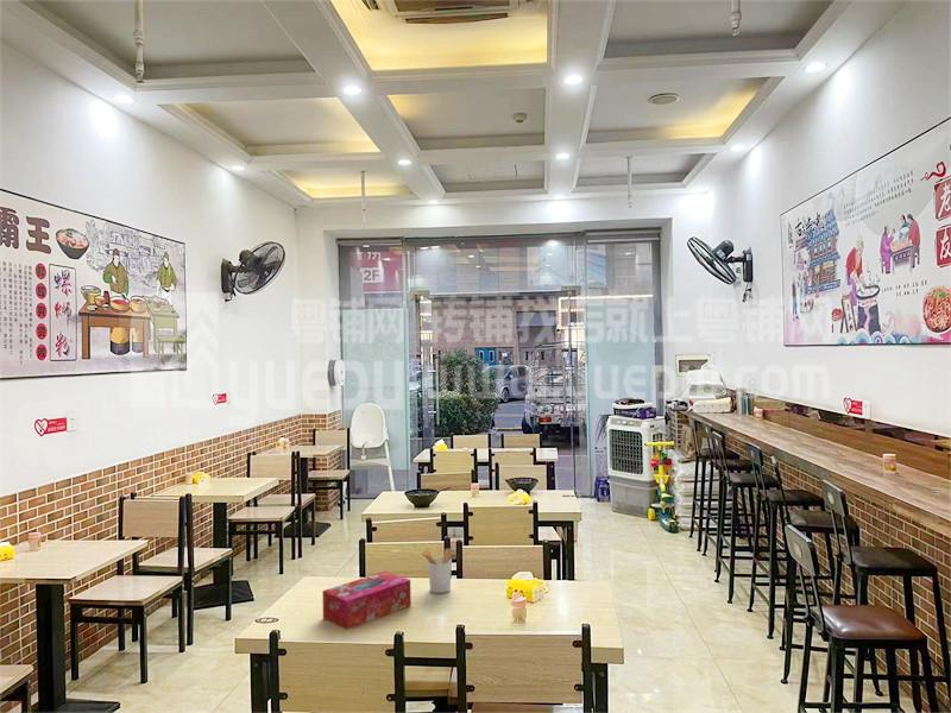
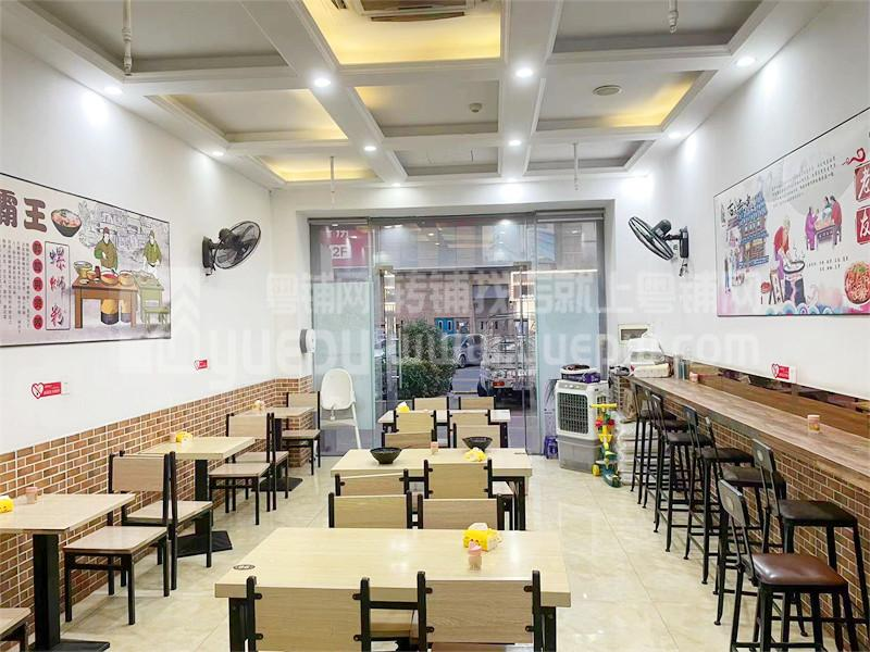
- utensil holder (435, 569)
- tissue box (367, 598)
